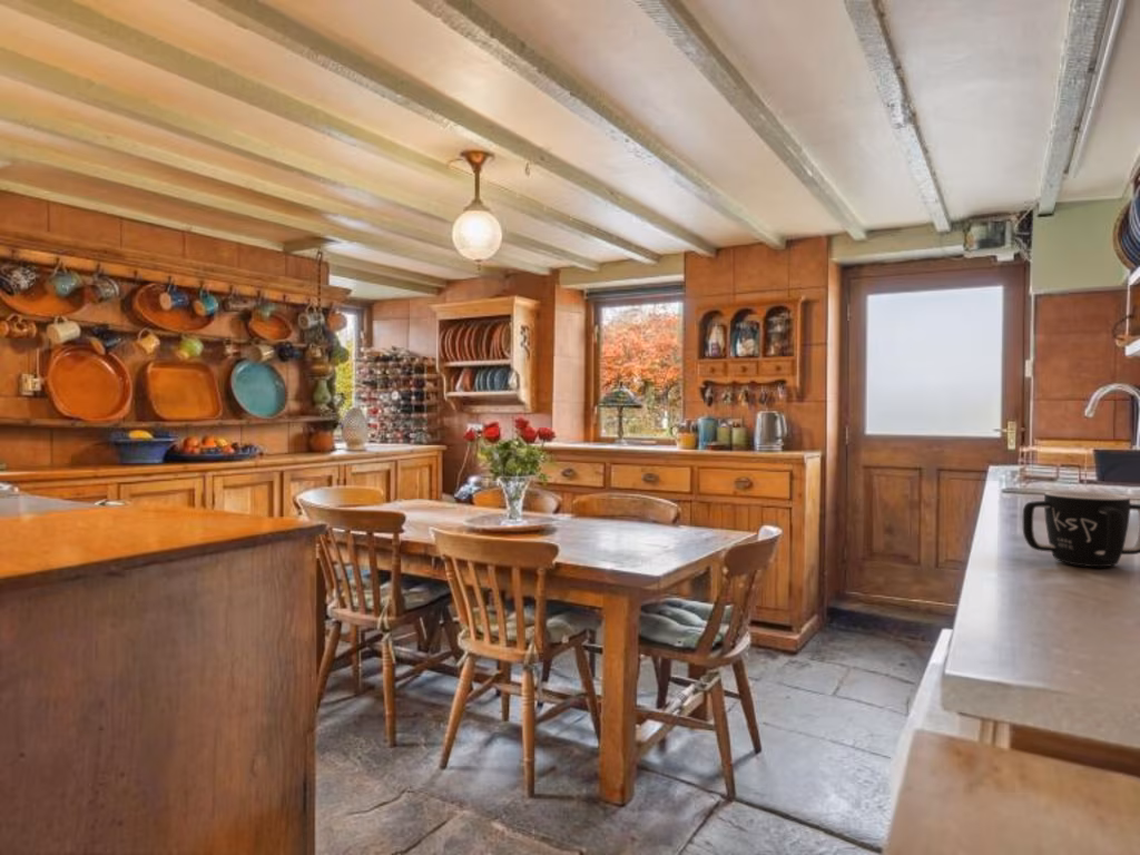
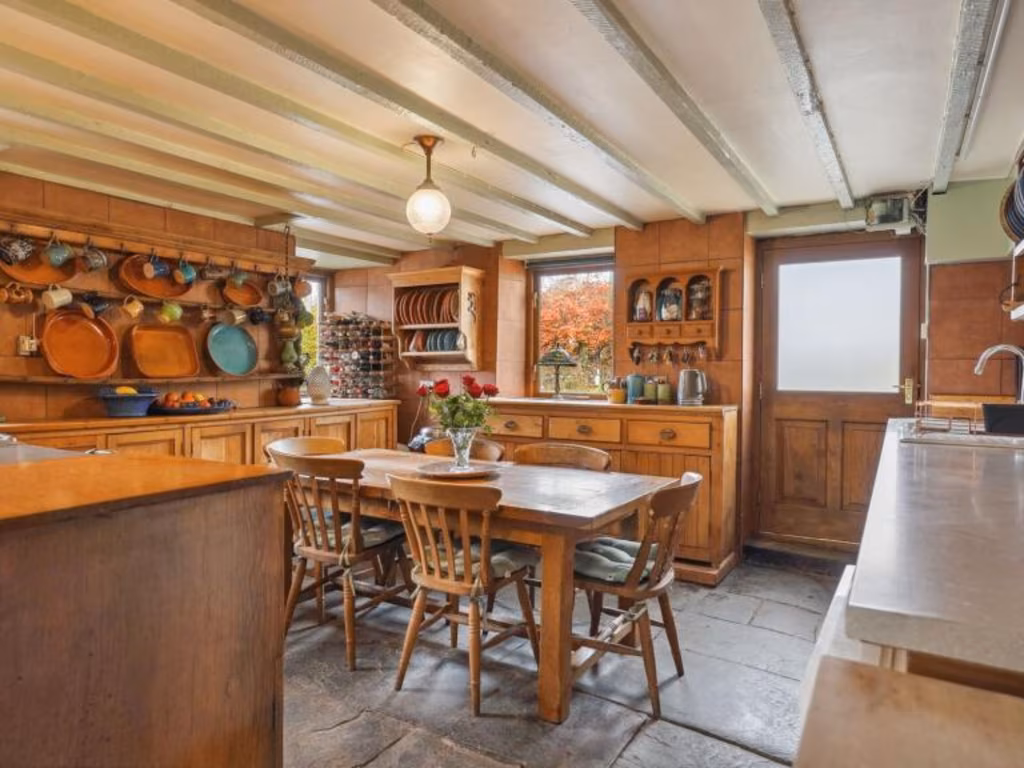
- mug (1085, 528)
